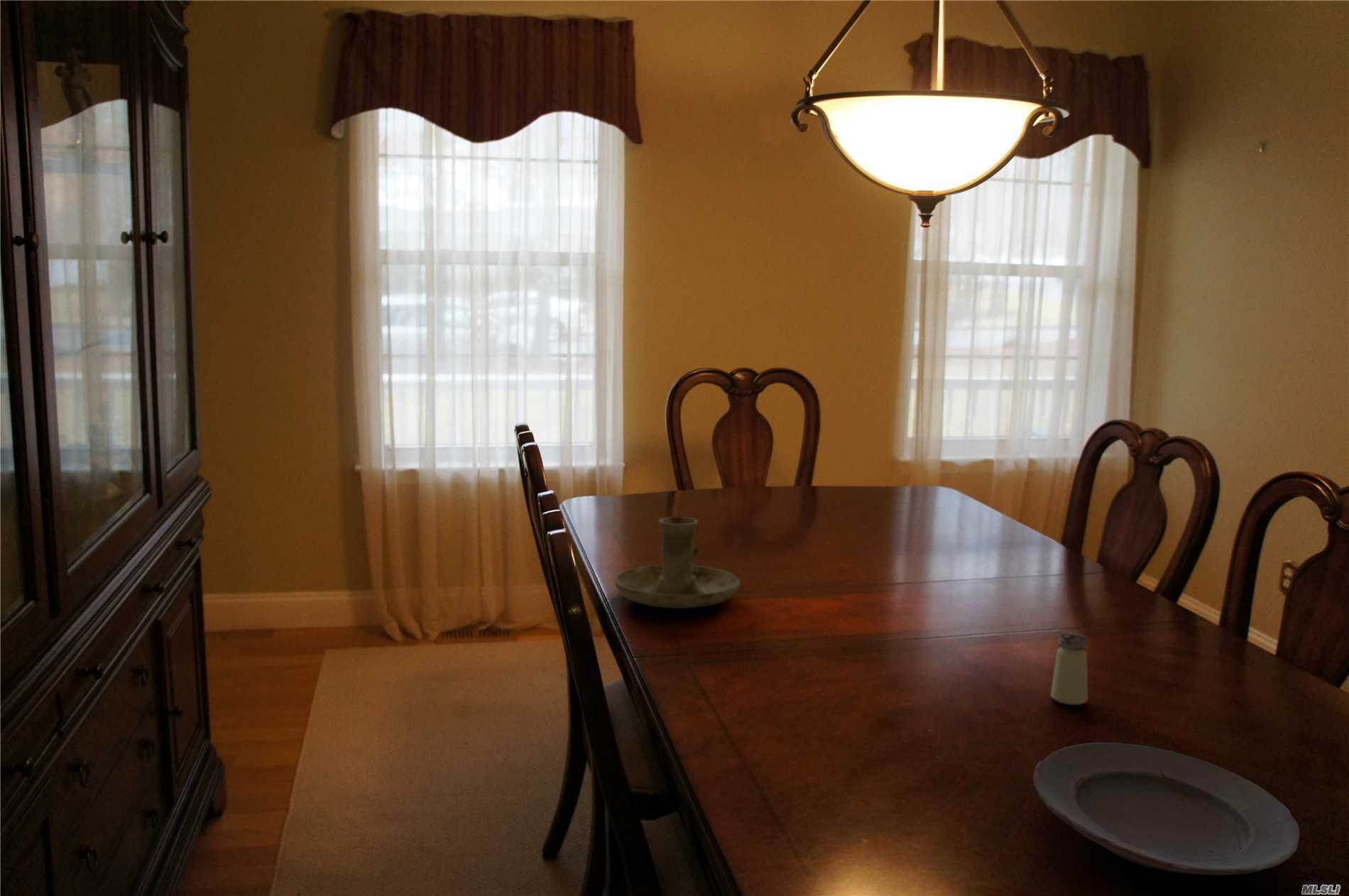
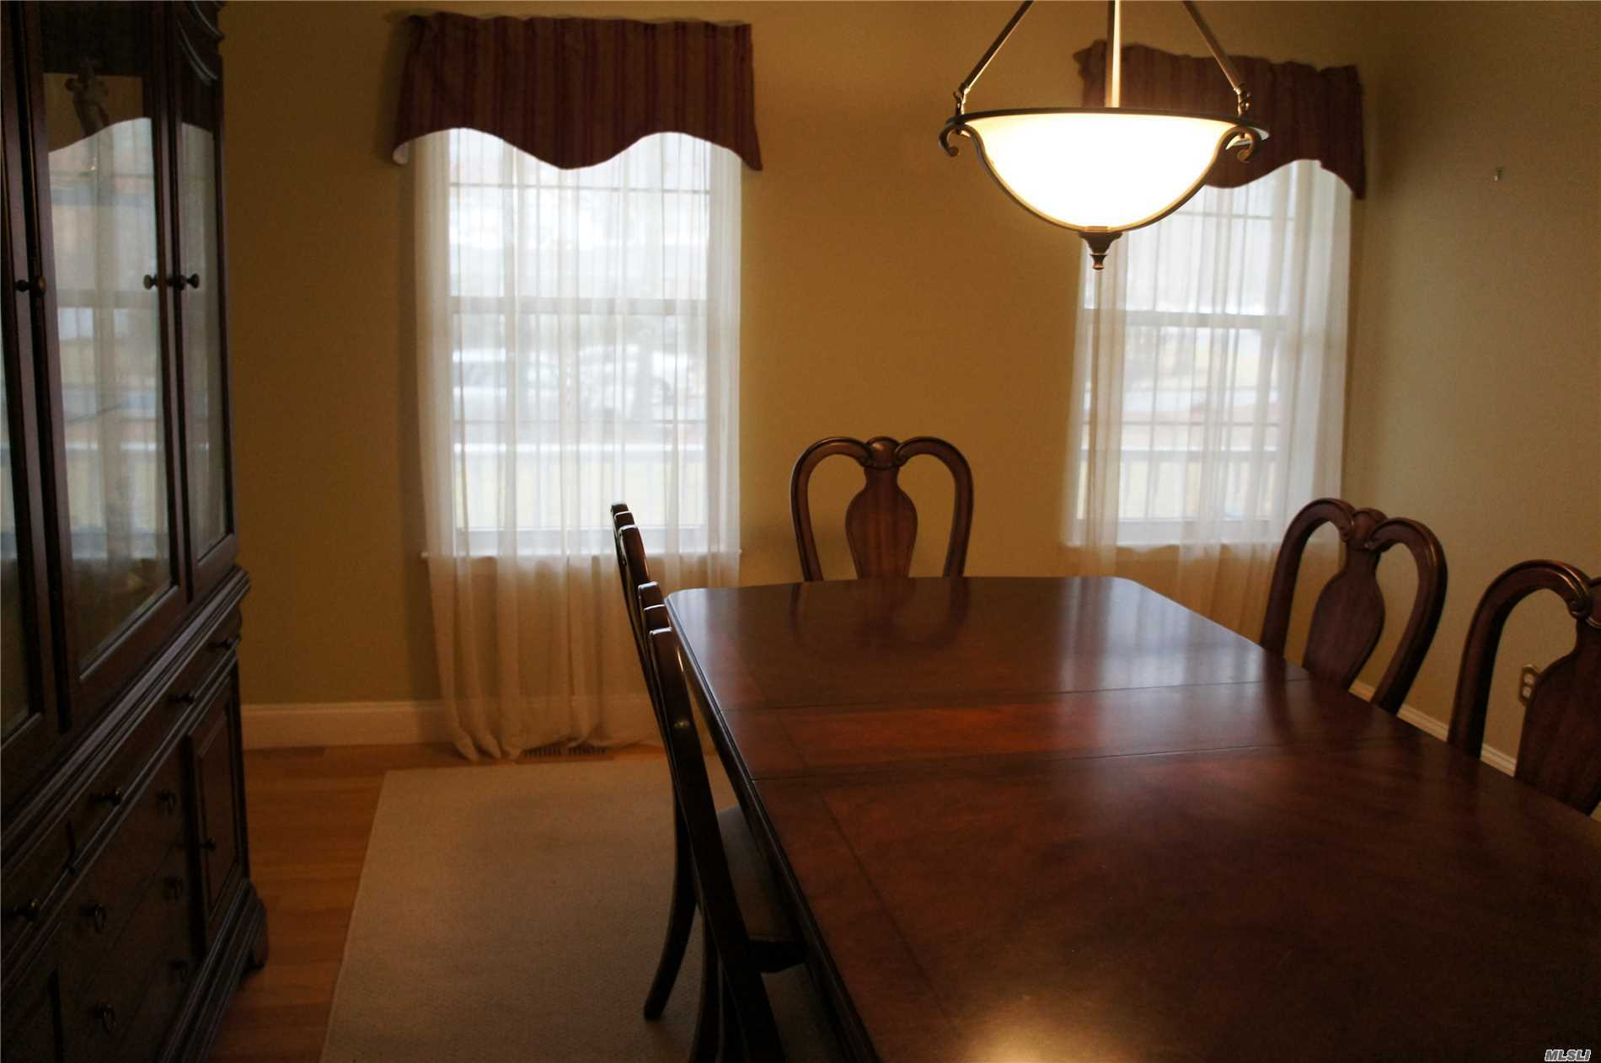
- candle holder (675, 557)
- saltshaker (1071, 667)
- plate (1159, 819)
